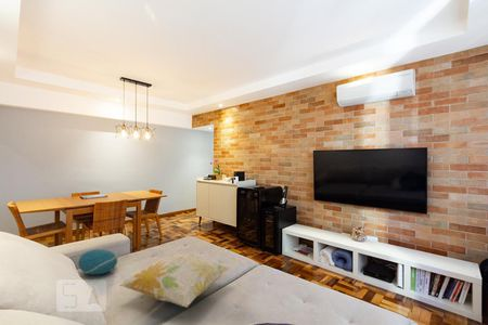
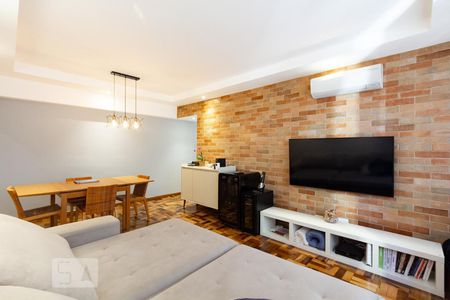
- cushion (98, 261)
- decorative pillow (179, 275)
